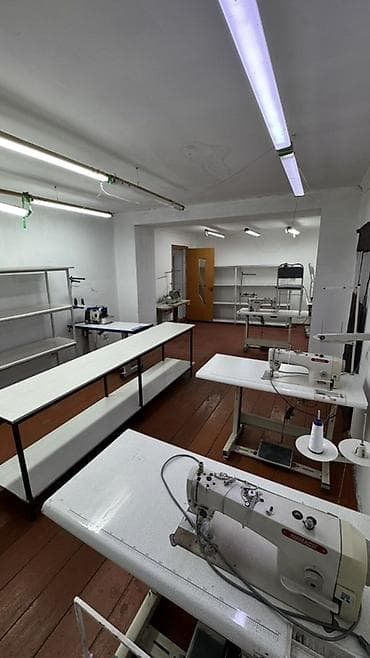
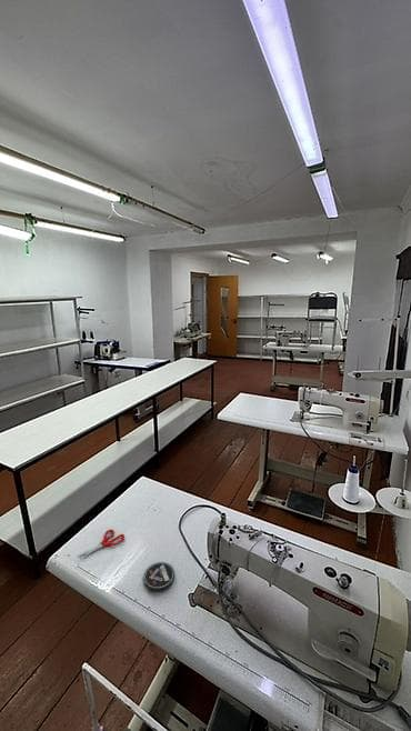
+ coaster (159, 575)
+ scissors (100, 543)
